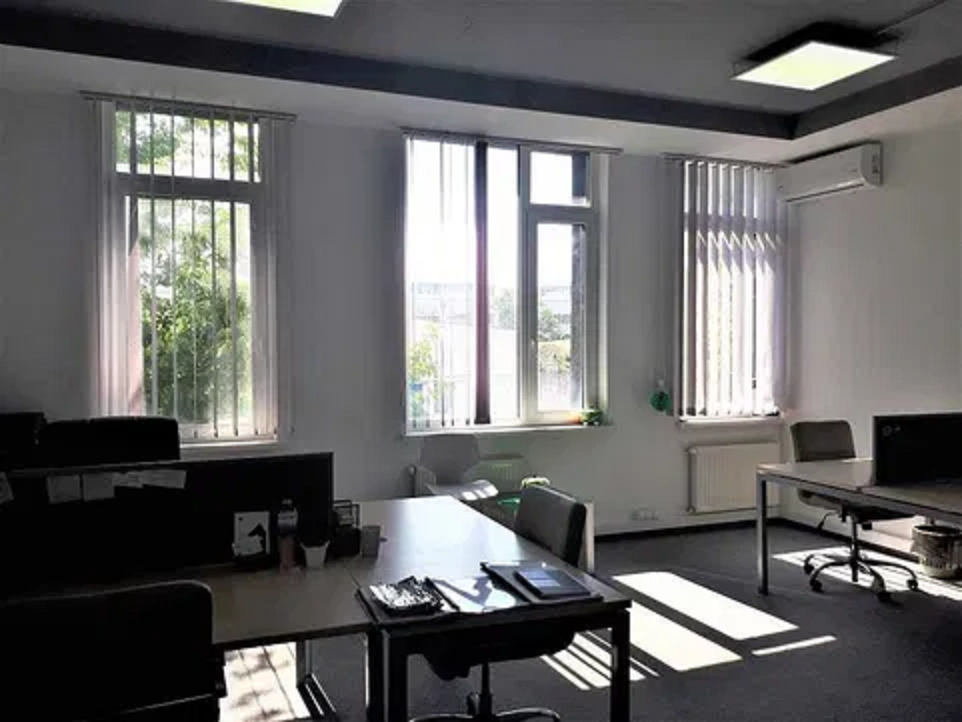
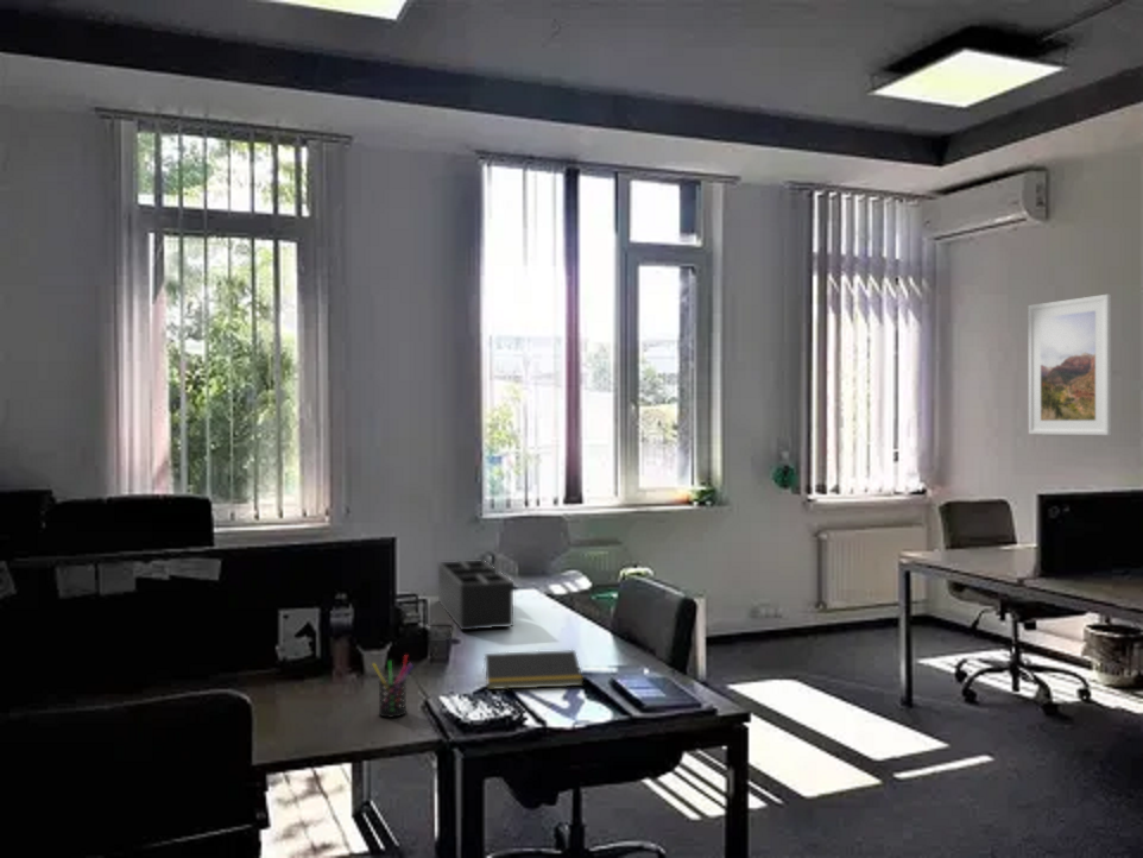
+ desk organizer (473, 592)
+ pen holder (393, 683)
+ notepad (532, 669)
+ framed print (1067, 367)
